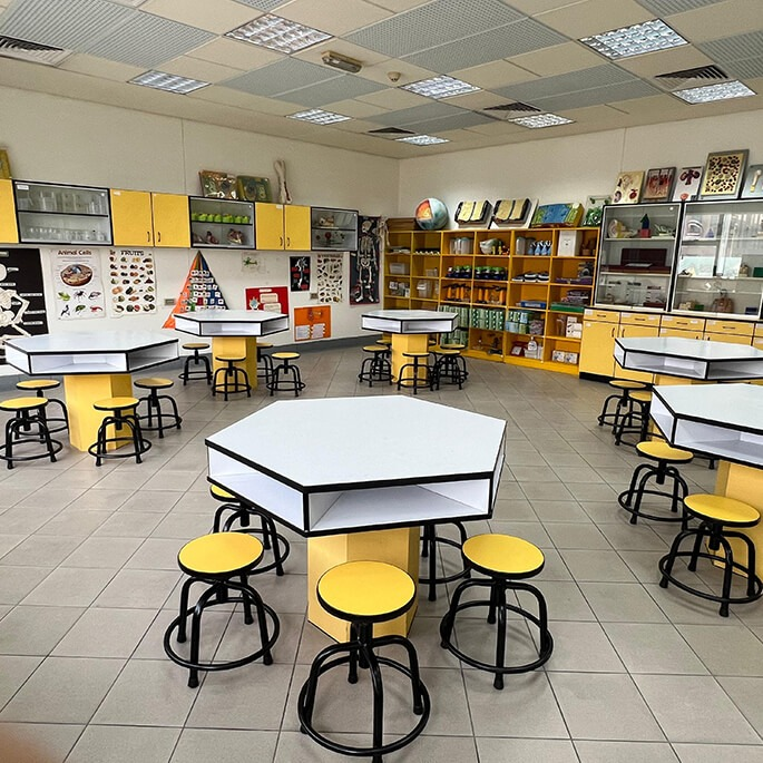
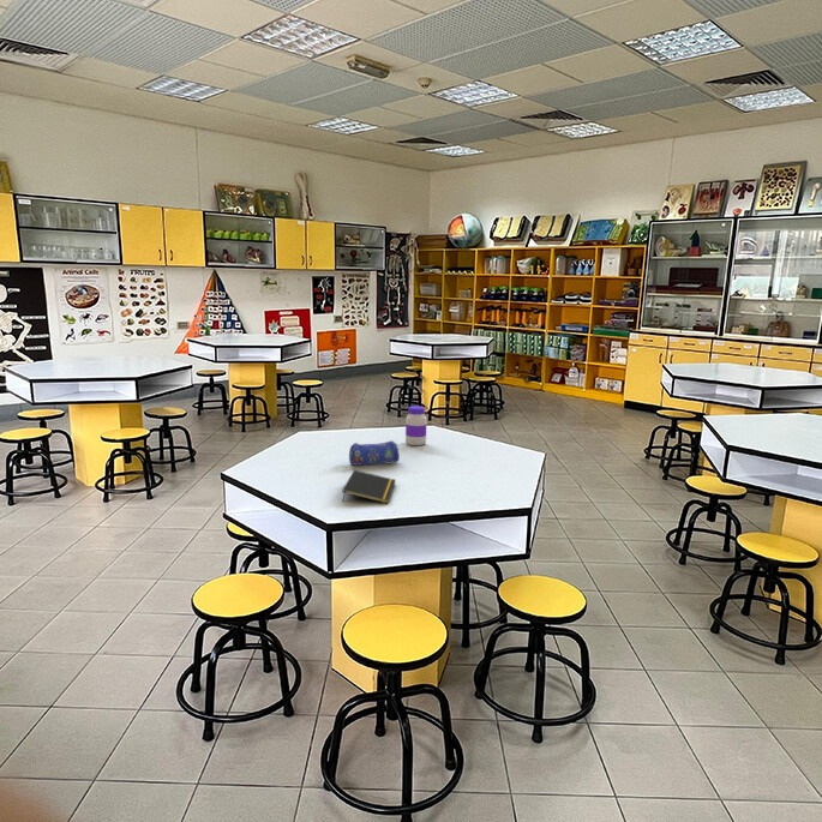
+ jar (415, 425)
+ pencil case (373, 452)
+ notepad (370, 485)
